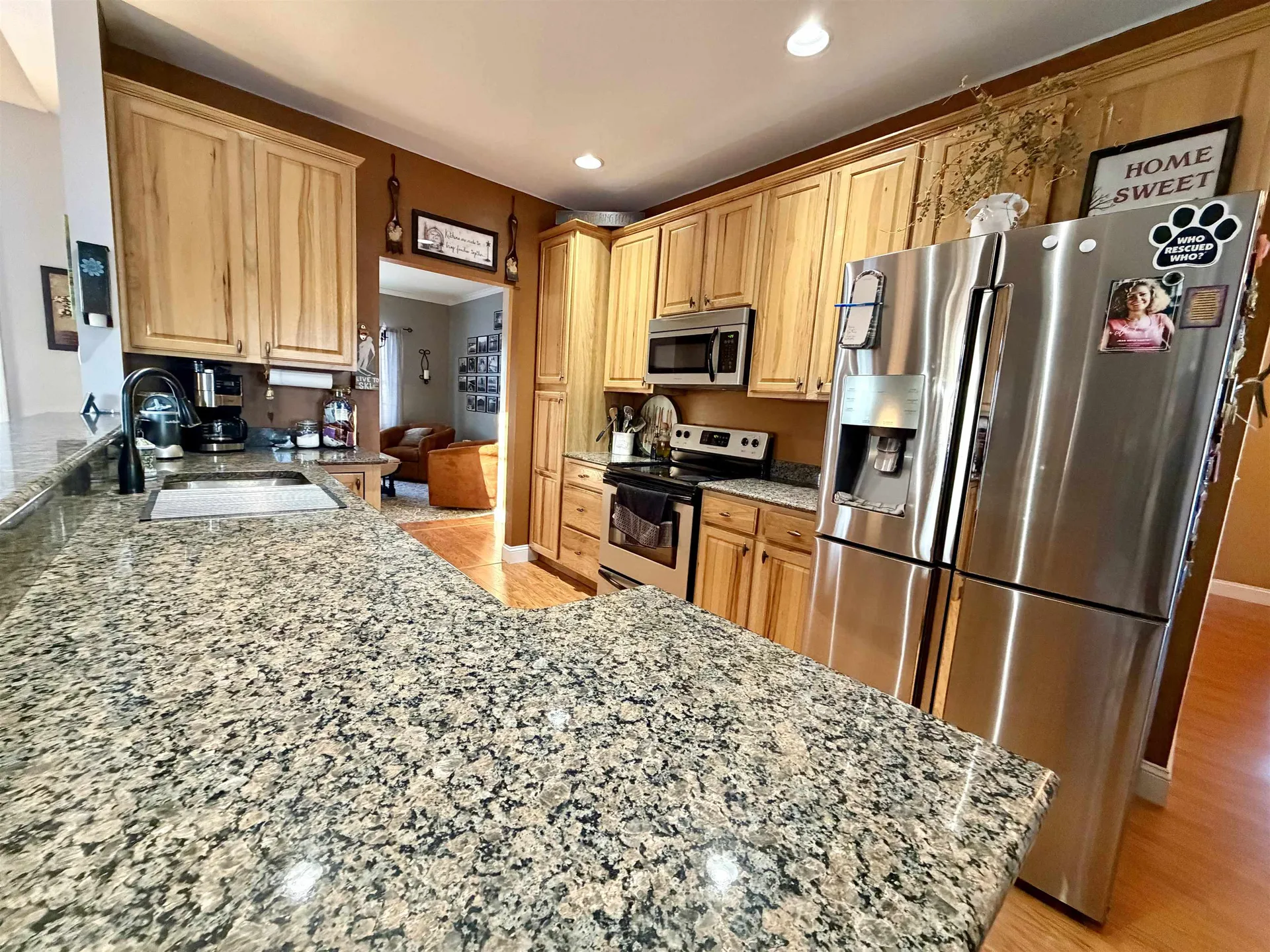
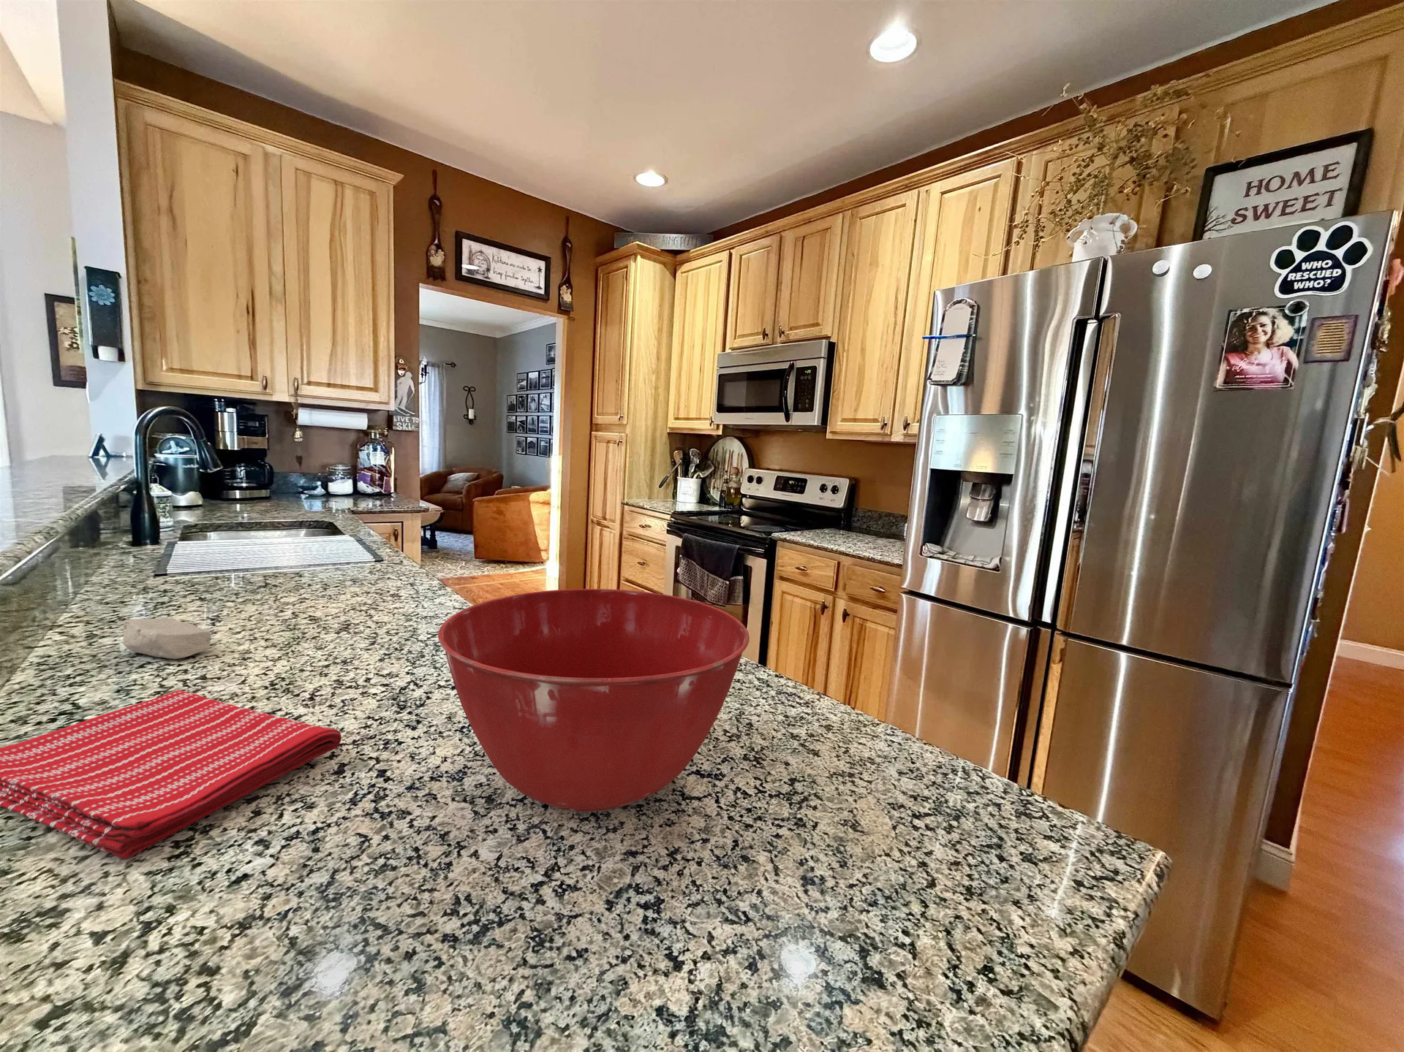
+ dish towel (161, 751)
+ mixing bowl (598, 695)
+ soap bar (166, 635)
